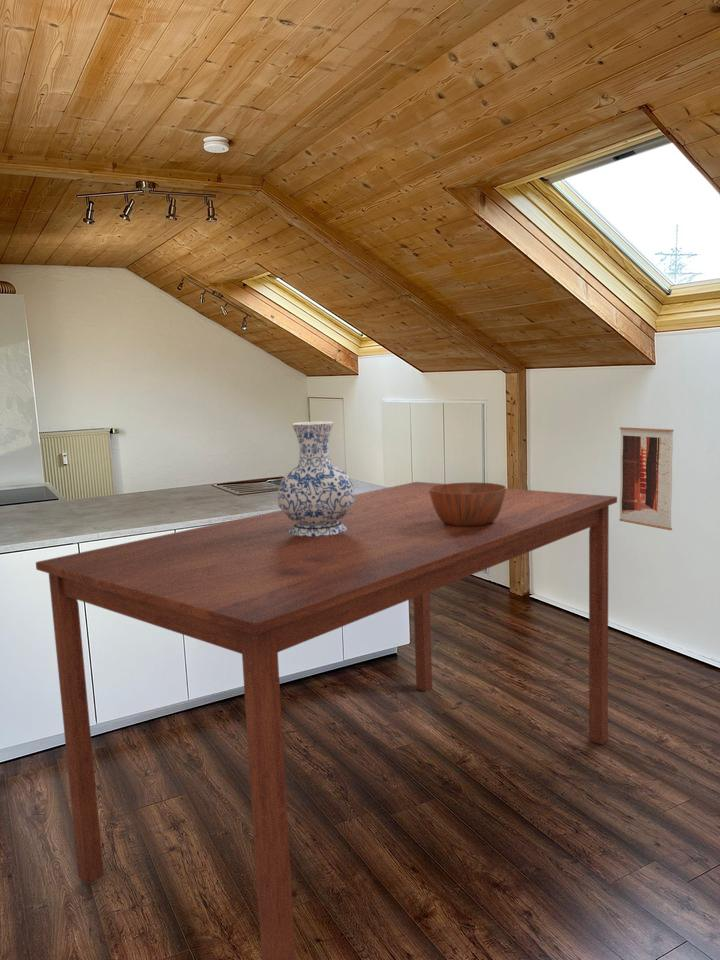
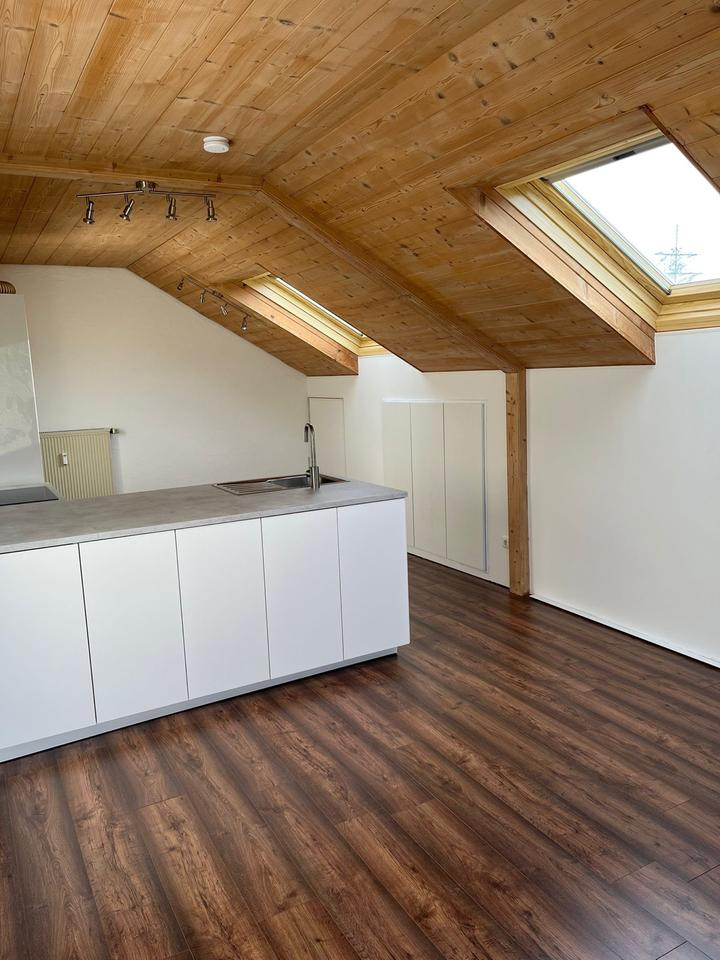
- dining table (415, 658)
- bowl (467, 504)
- vase (315, 476)
- wall art (645, 477)
